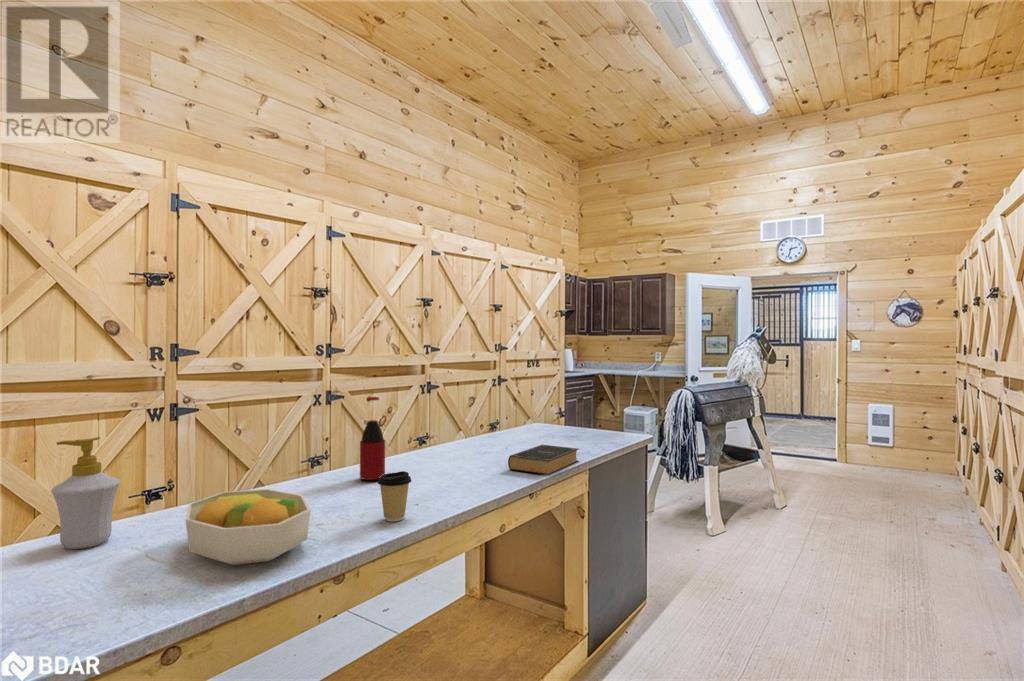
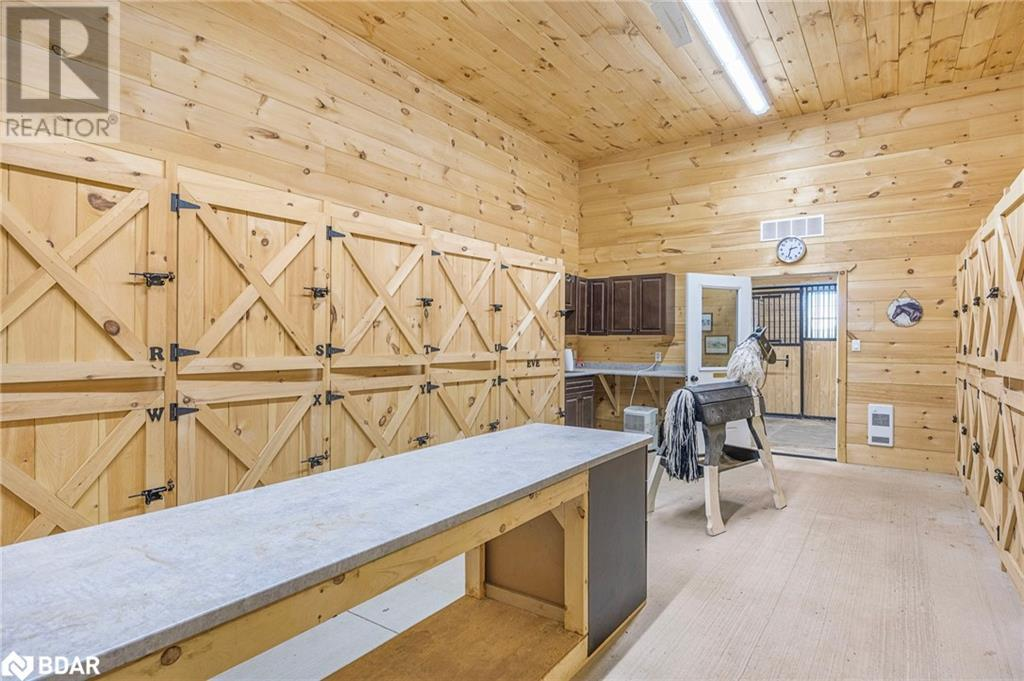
- book (544, 458)
- soap bottle (86, 490)
- fruit bowl (248, 517)
- bottle (372, 437)
- coffee cup (394, 496)
